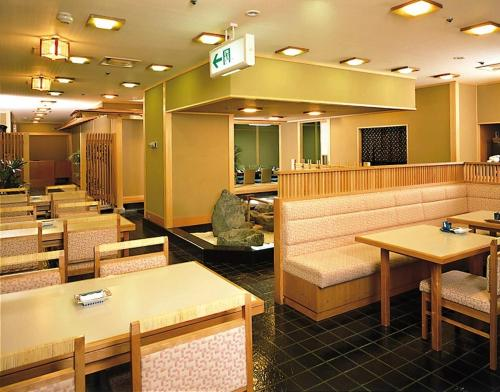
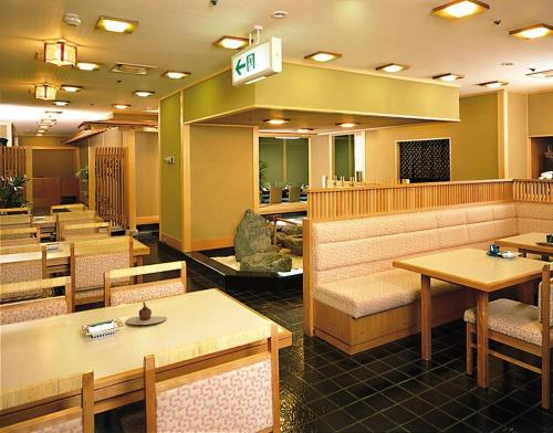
+ teapot (146, 310)
